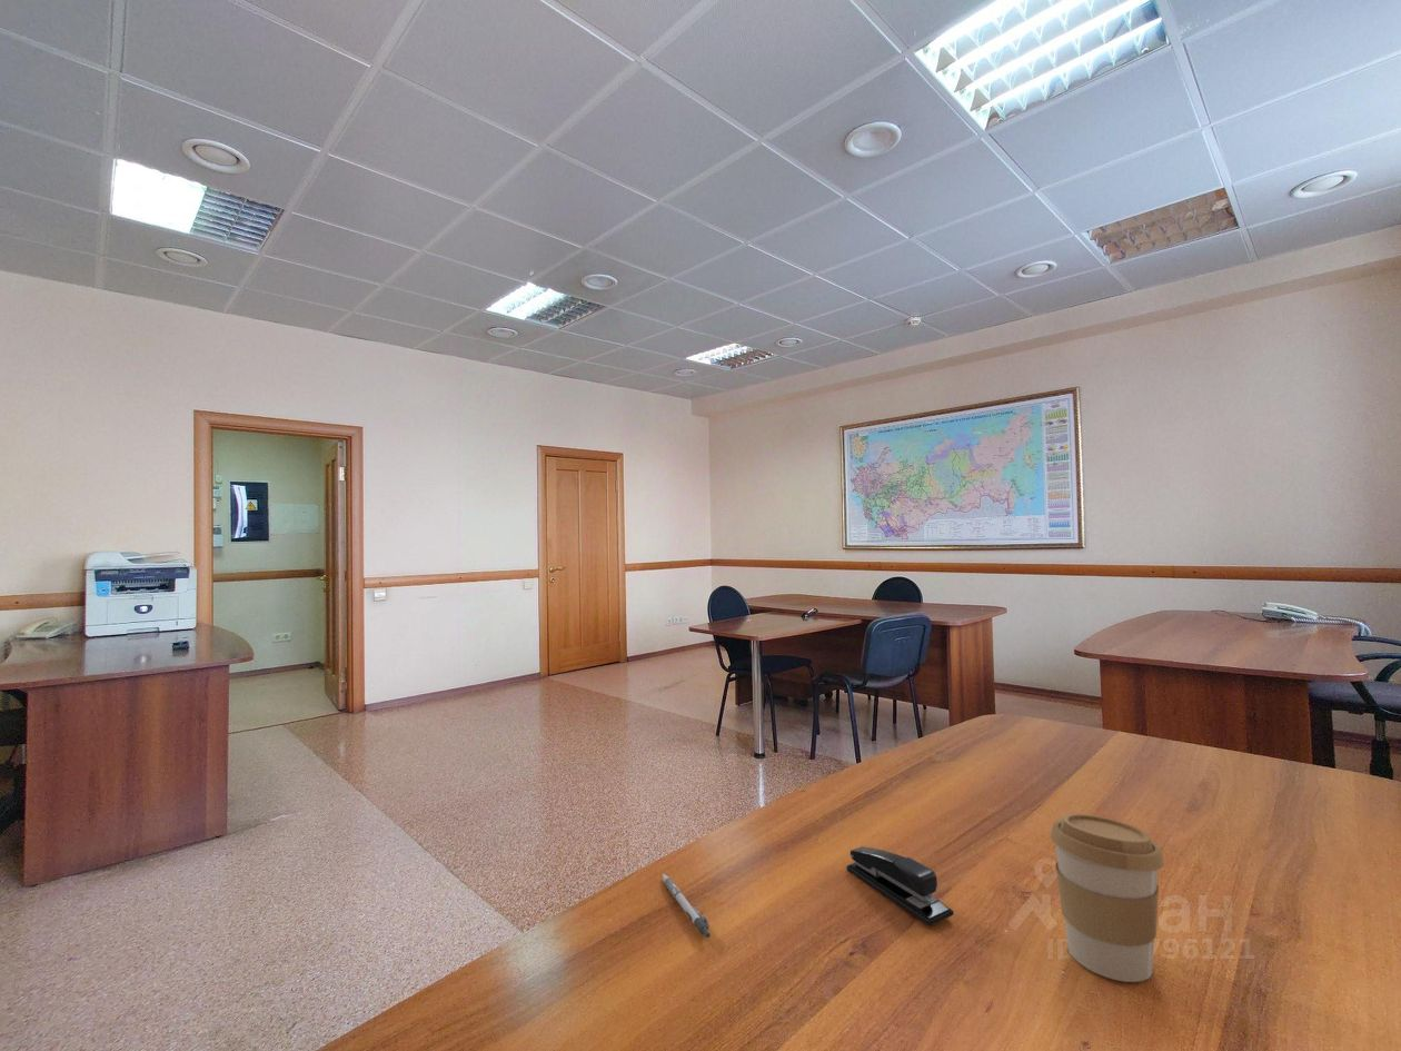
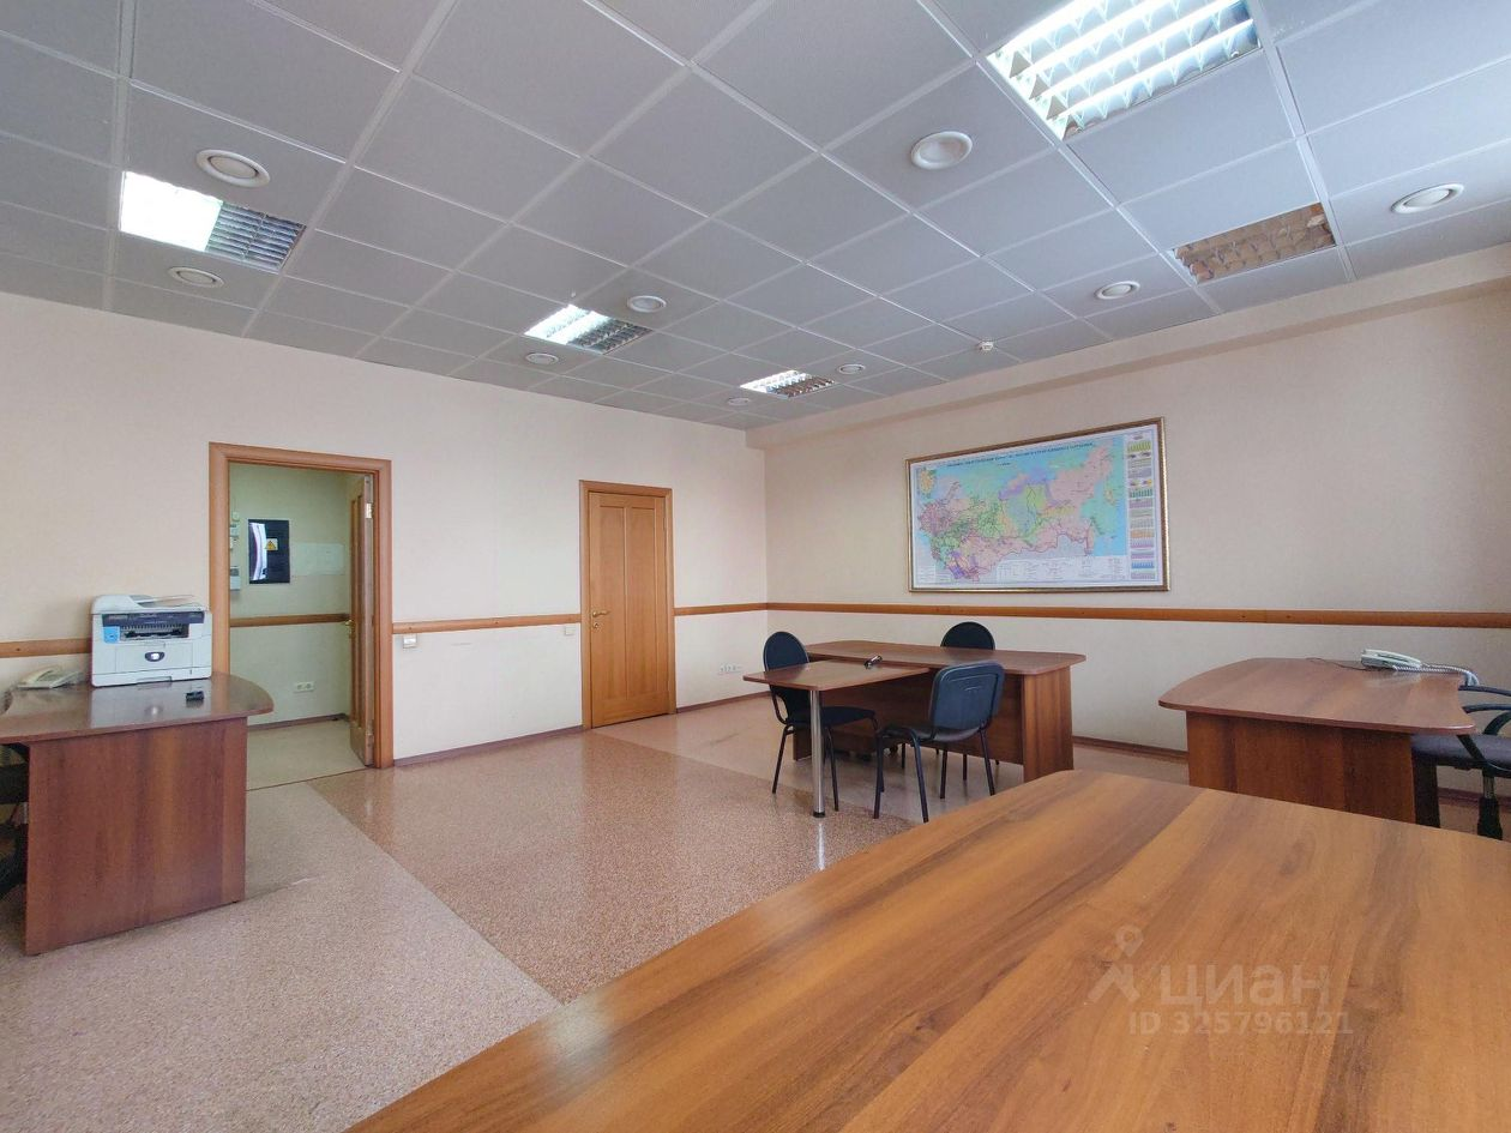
- coffee cup (1106, 889)
- stapler (894, 873)
- pen (685, 902)
